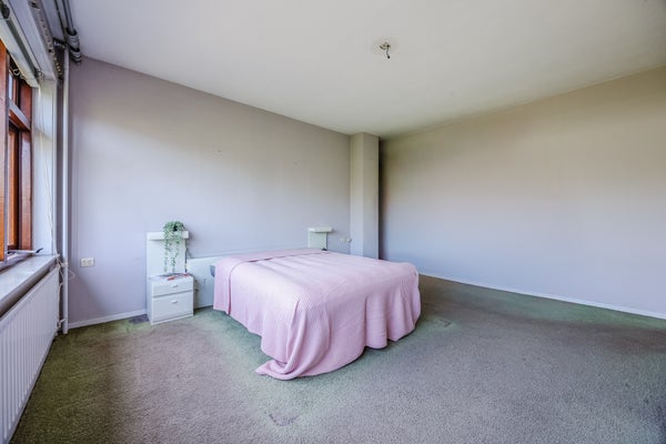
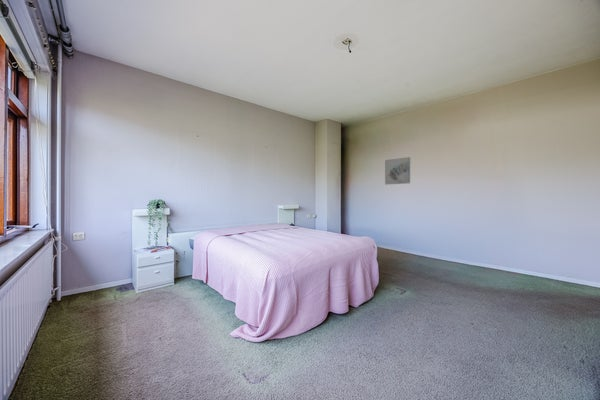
+ wall art (397, 171)
